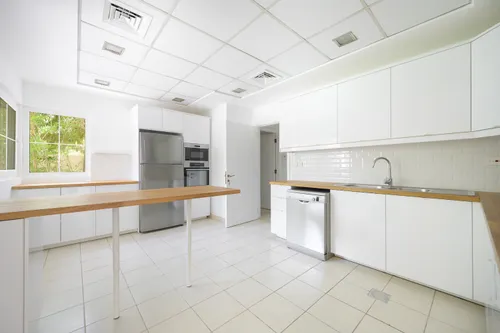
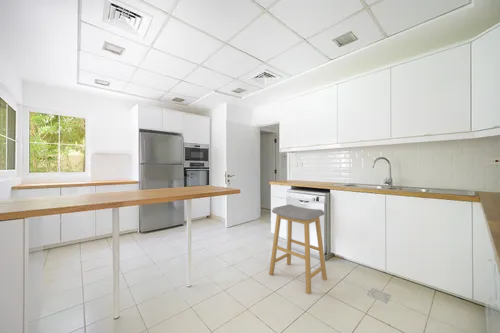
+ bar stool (297, 242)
